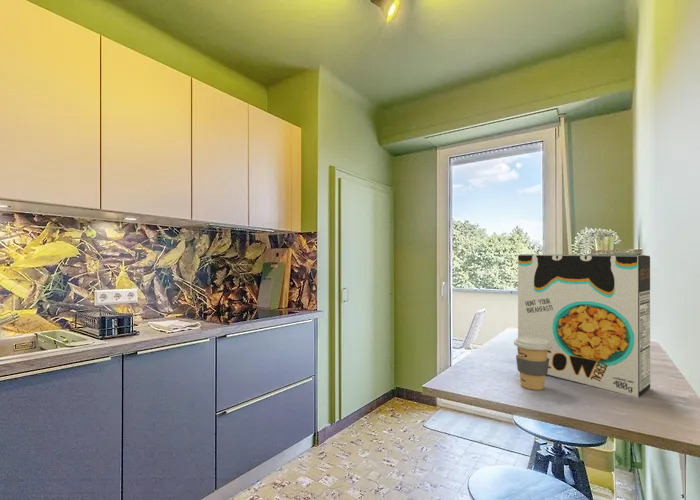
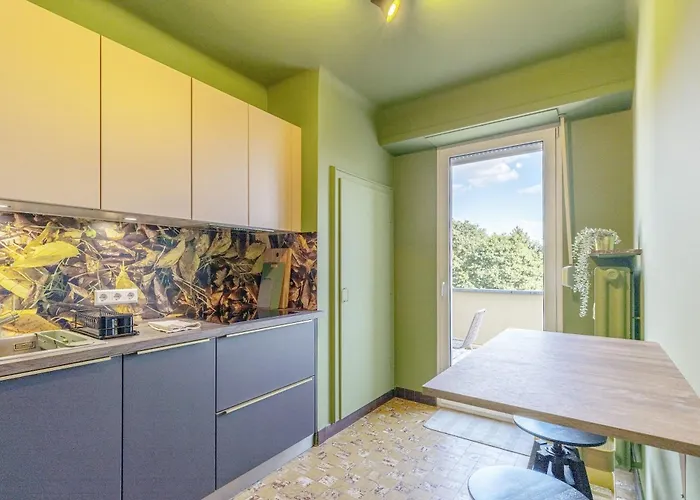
- coffee cup (532, 363)
- cereal box (578, 315)
